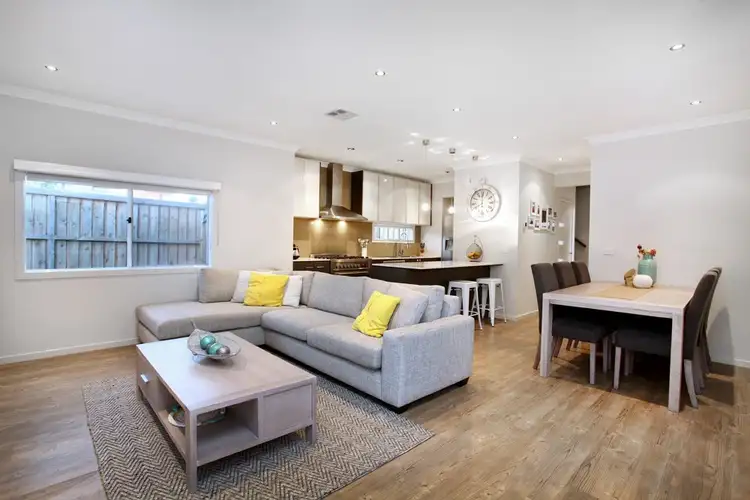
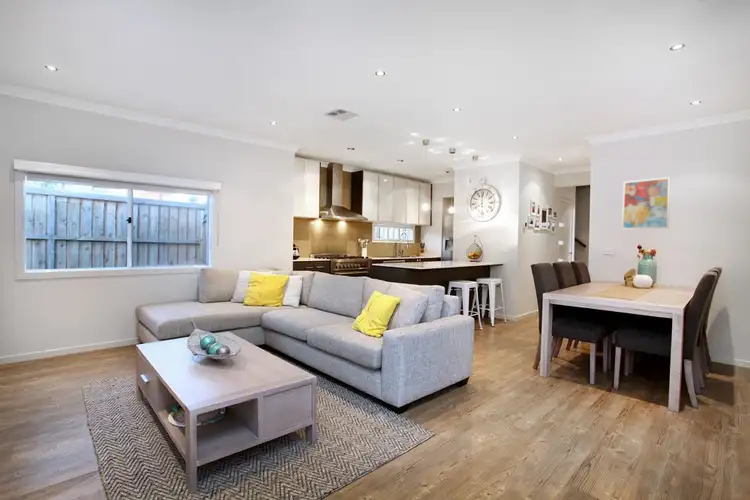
+ wall art (645, 204)
